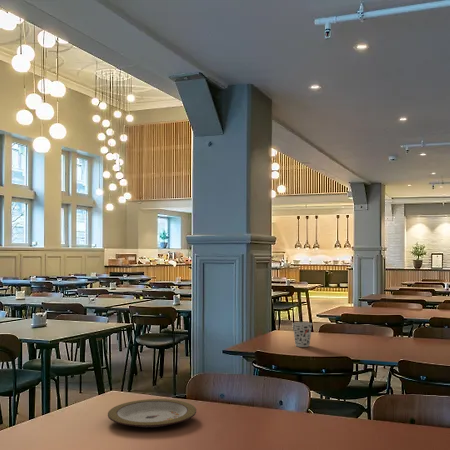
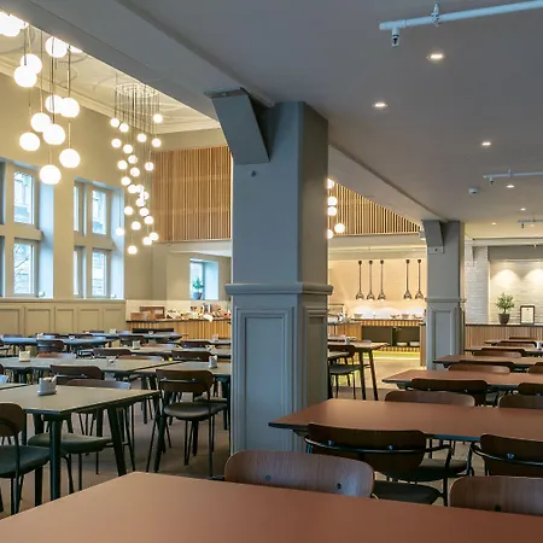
- cup (302, 334)
- plate (152, 414)
